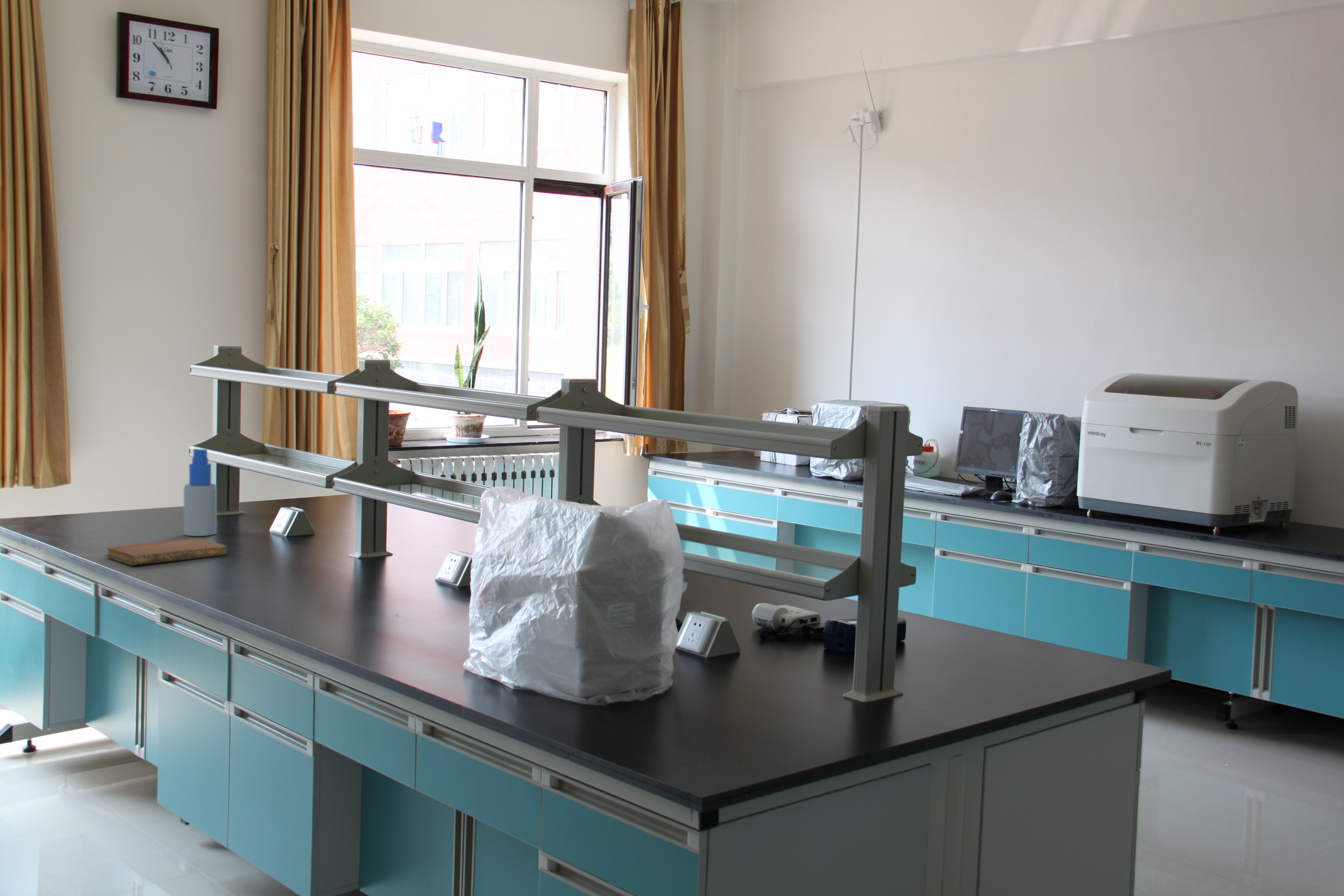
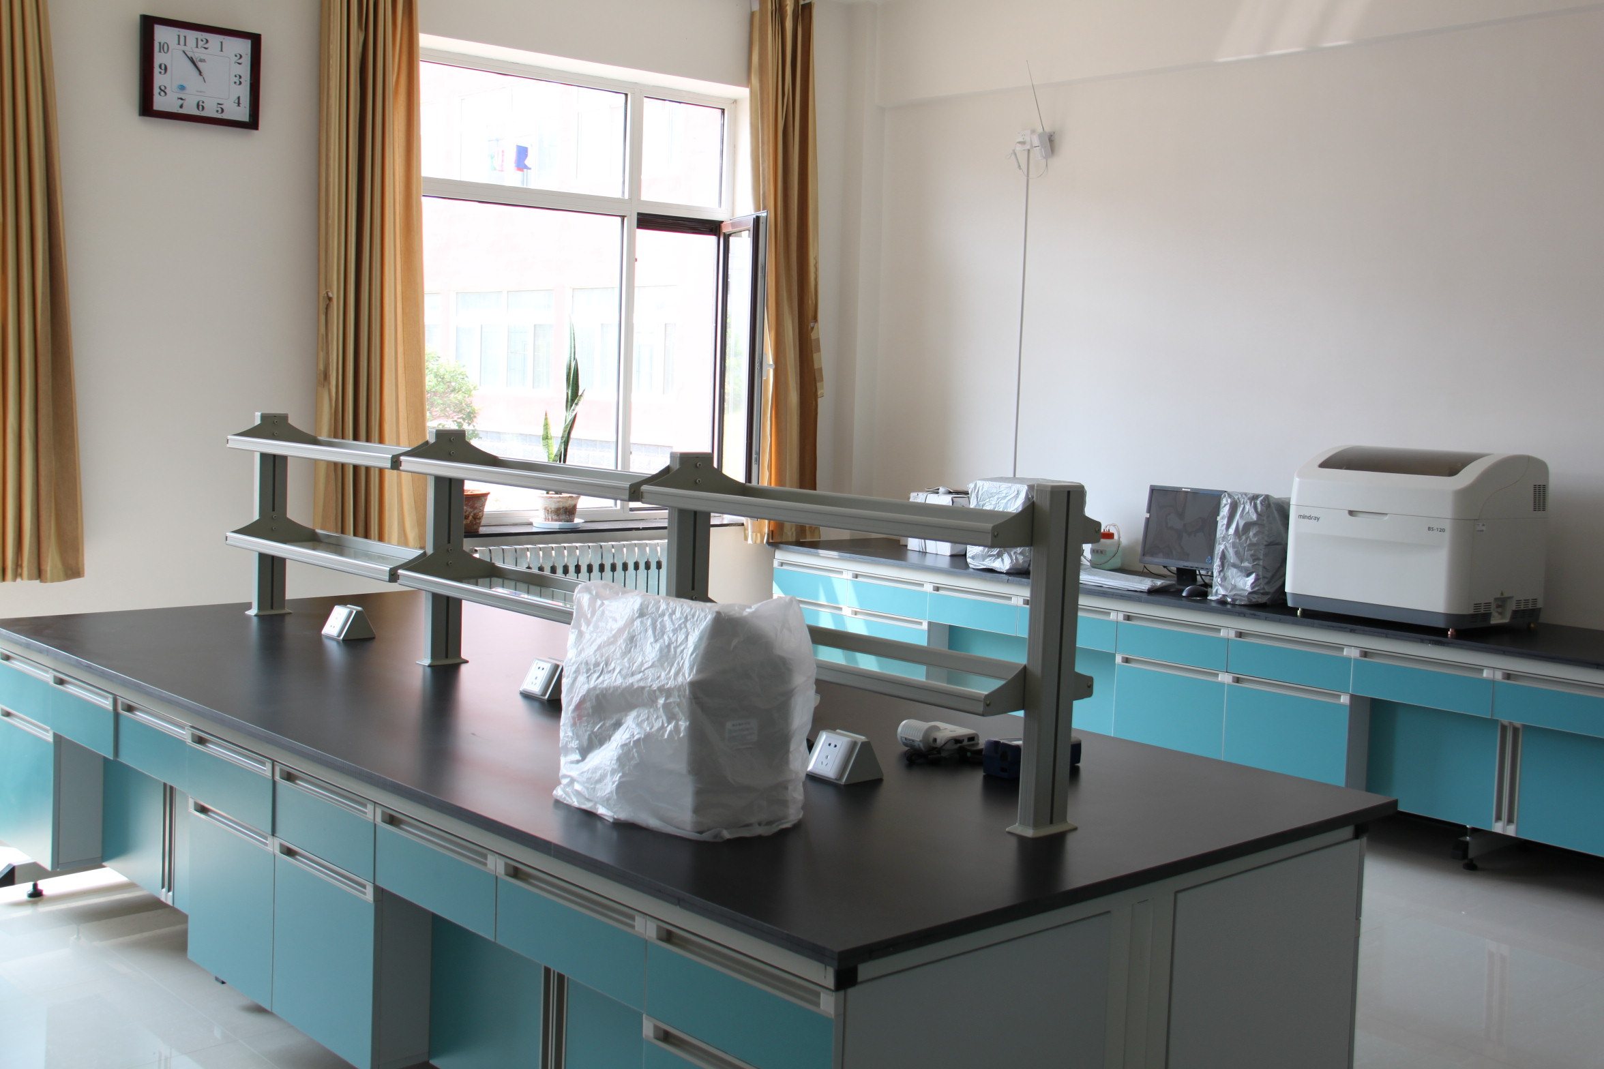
- spray bottle (200, 491)
- notebook (167, 551)
